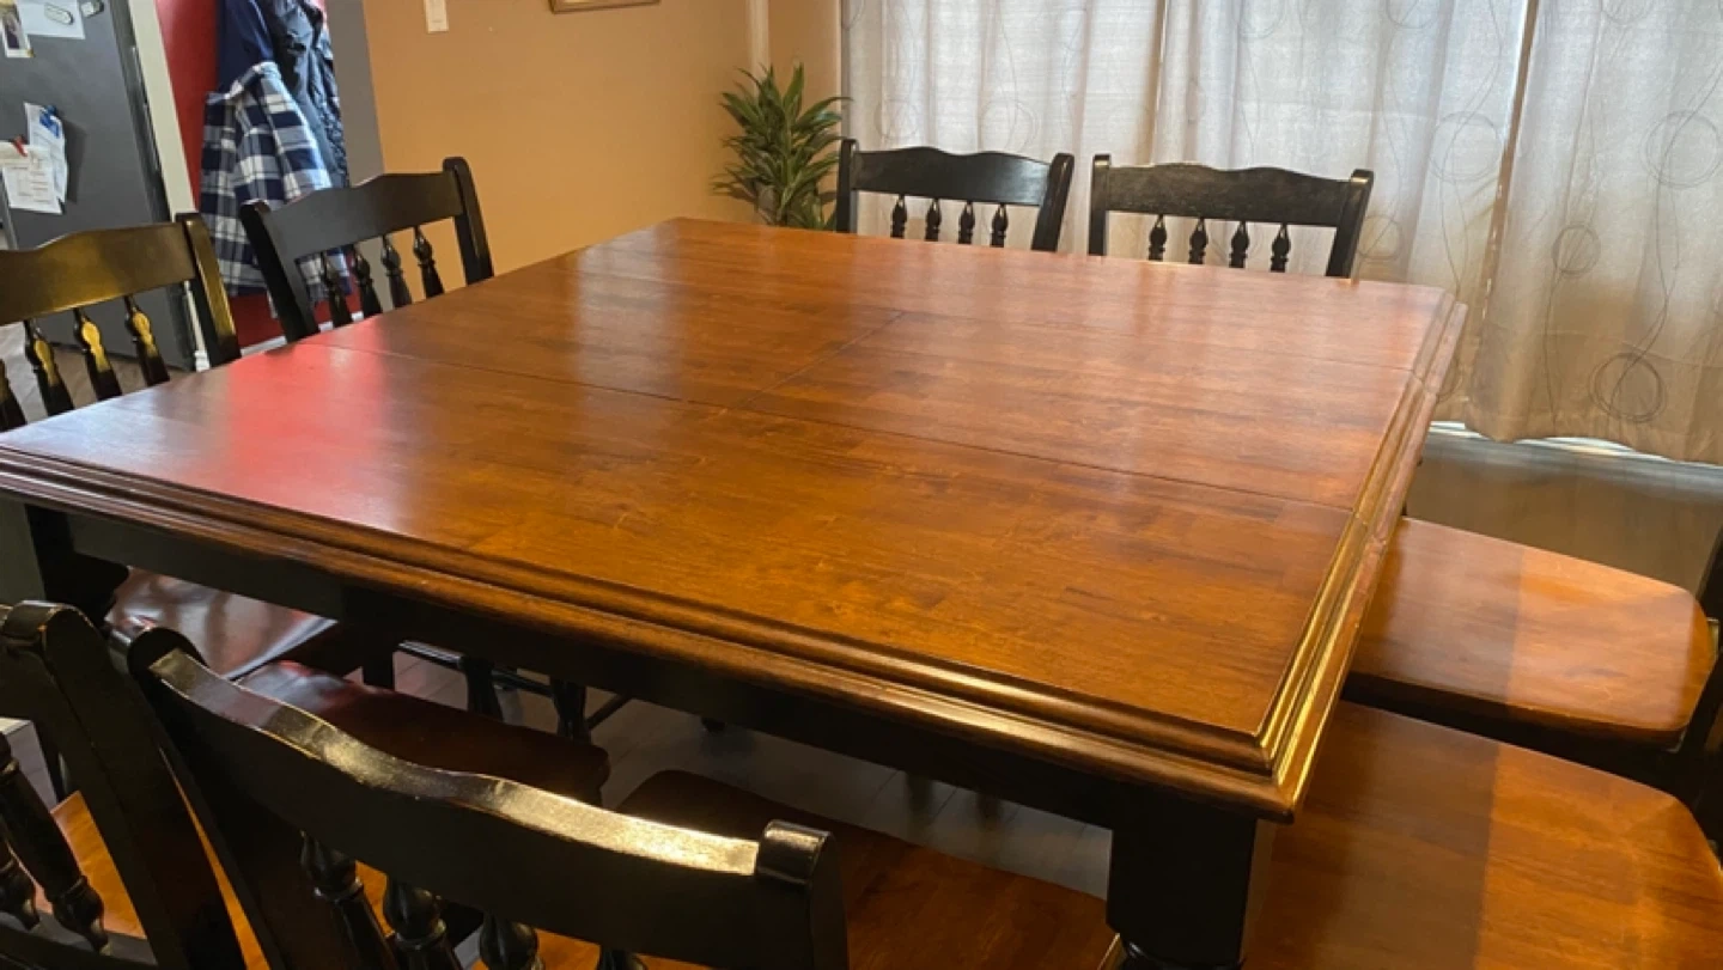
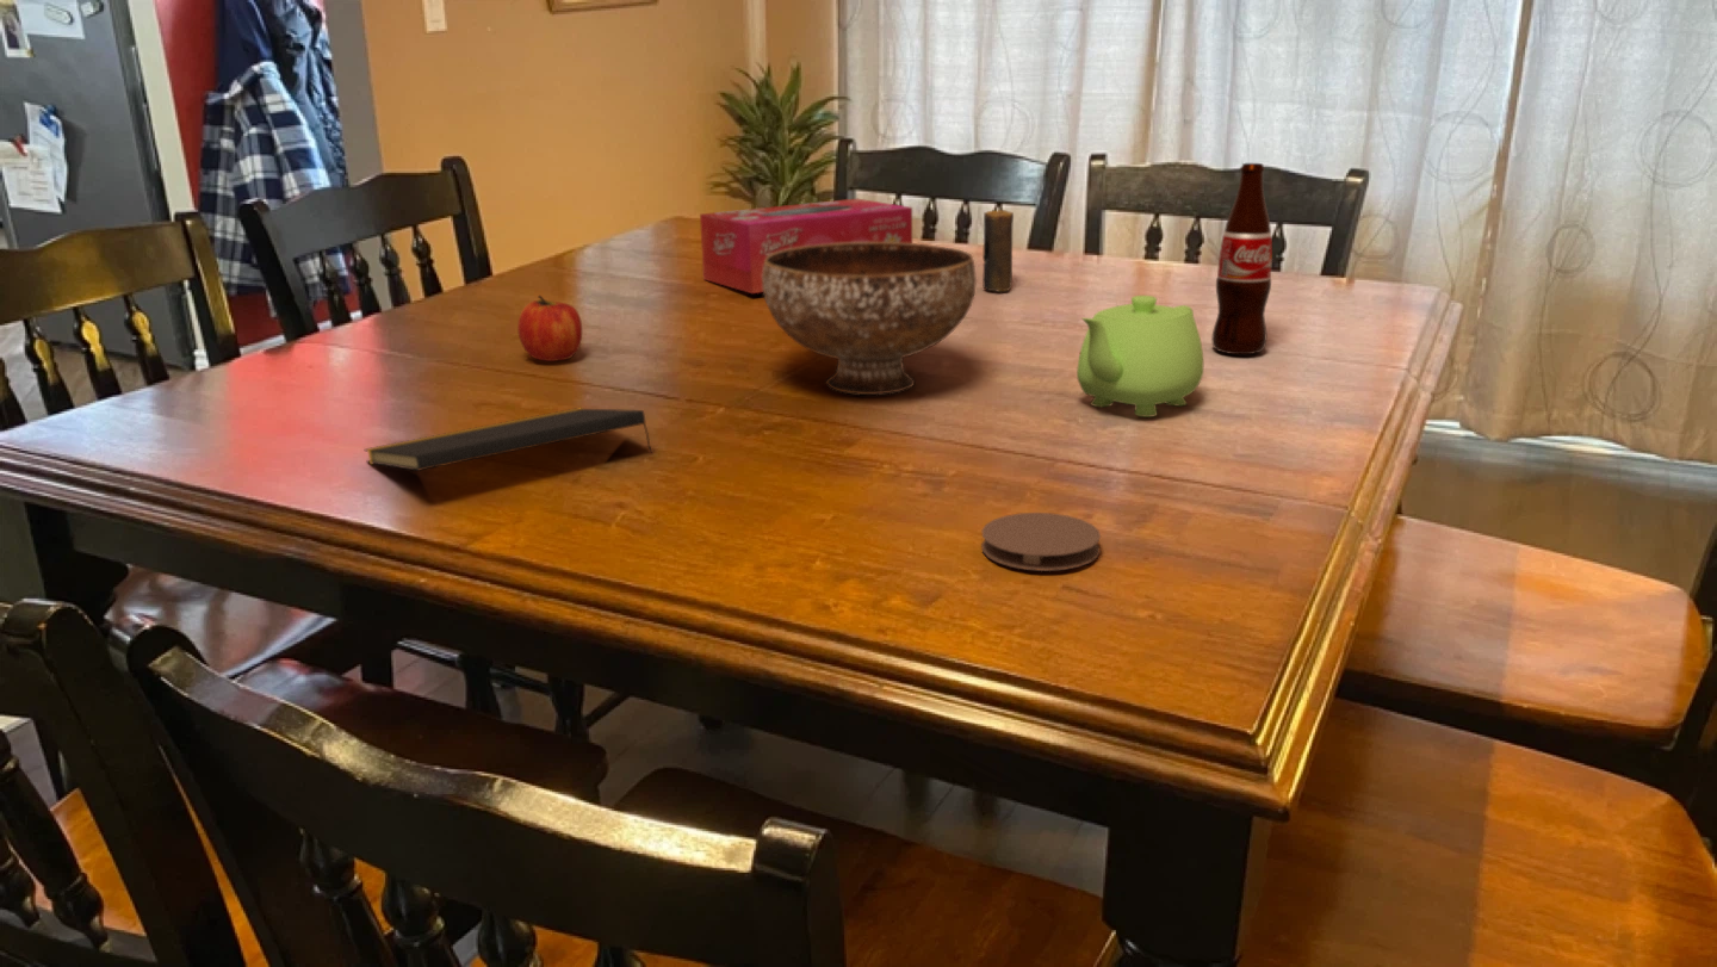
+ teapot (1136, 352)
+ notepad (504, 436)
+ coaster (1040, 540)
+ bowl (869, 321)
+ tissue box (807, 243)
+ fruit (550, 327)
+ candle (998, 250)
+ bottle (1245, 259)
